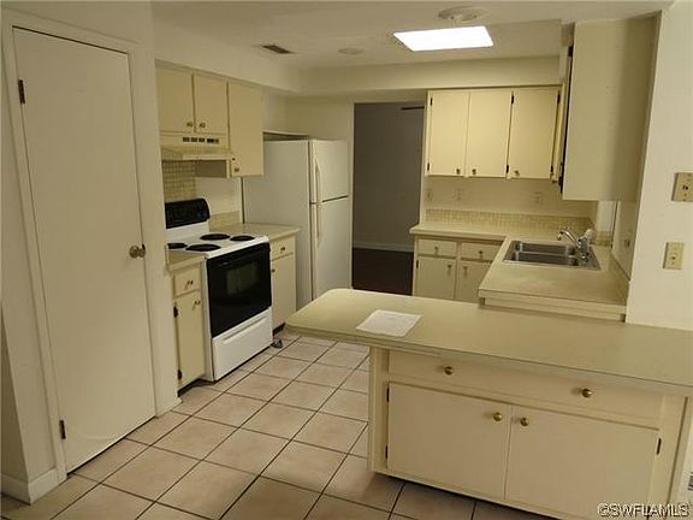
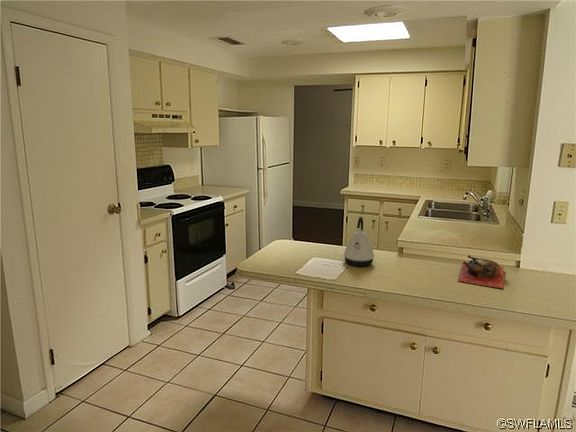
+ cutting board (482, 267)
+ kettle (359, 240)
